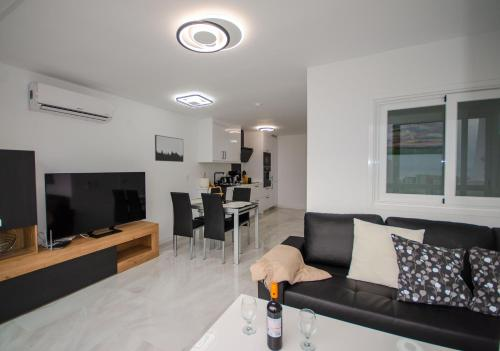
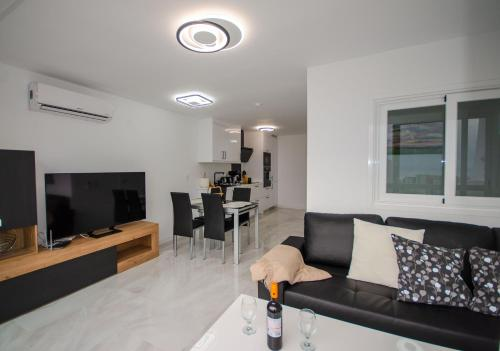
- wall art (170, 149)
